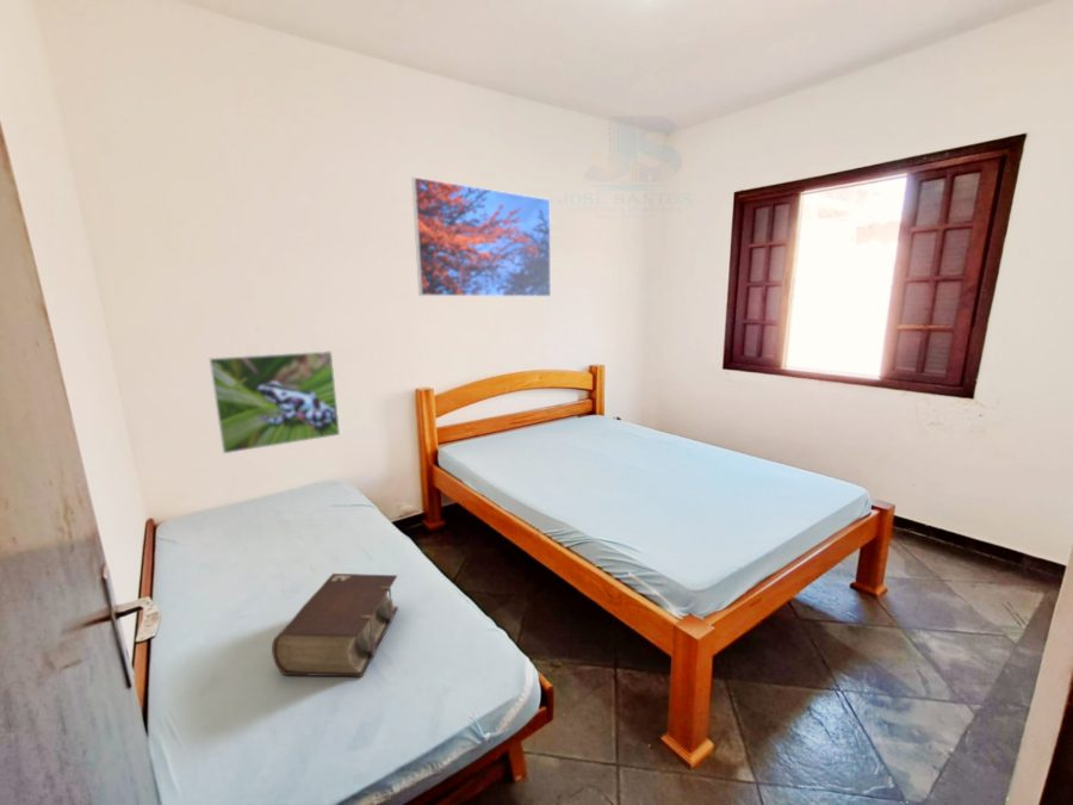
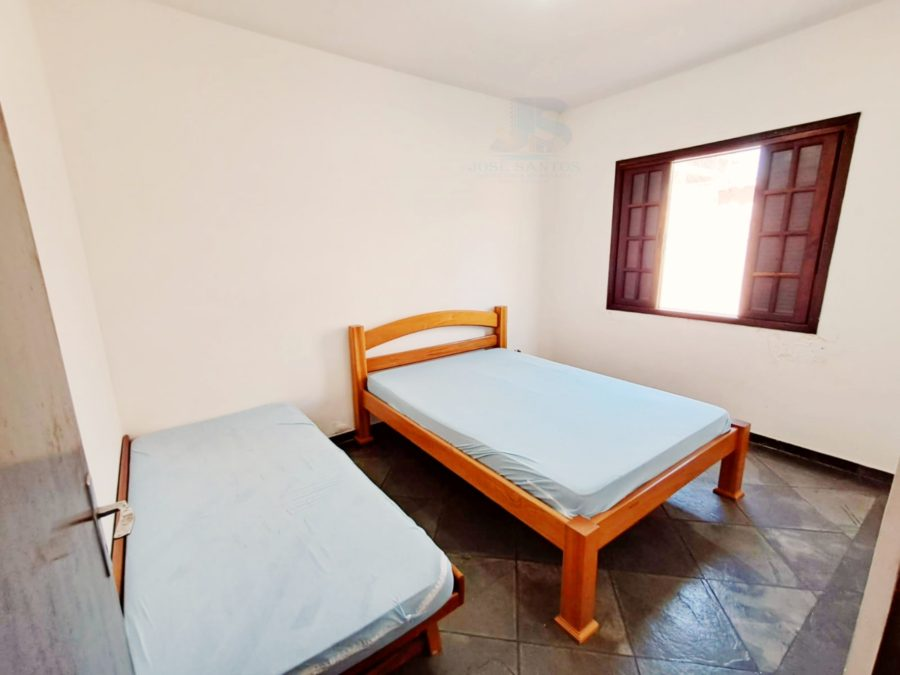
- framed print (279, 400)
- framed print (489, 243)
- bible (342, 619)
